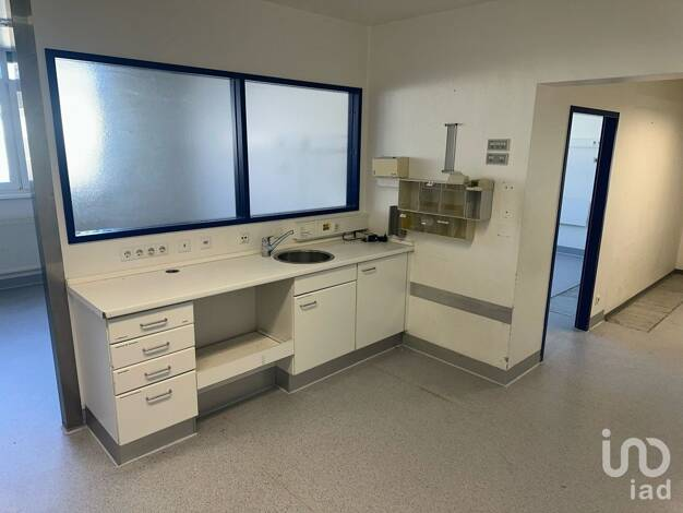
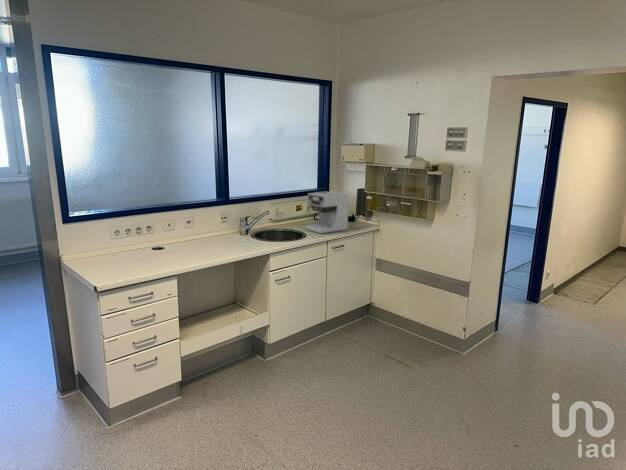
+ coffee maker (326, 211)
